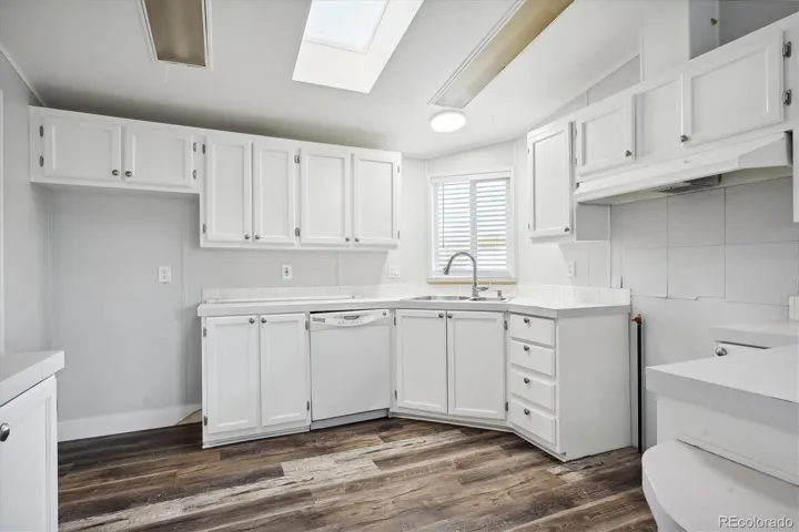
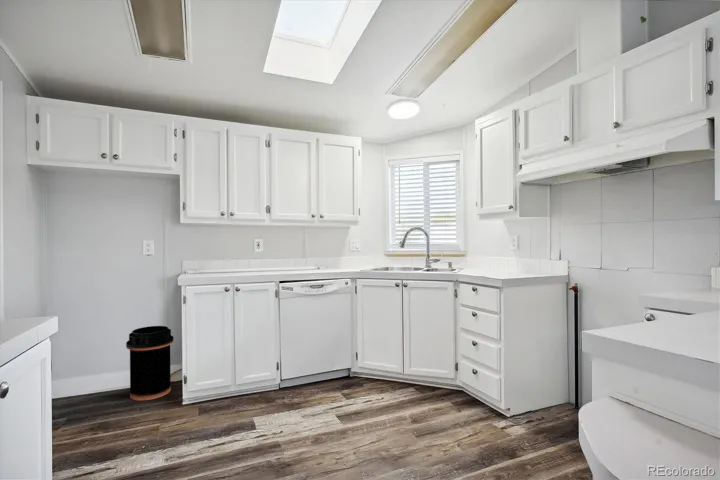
+ trash can (150, 361)
